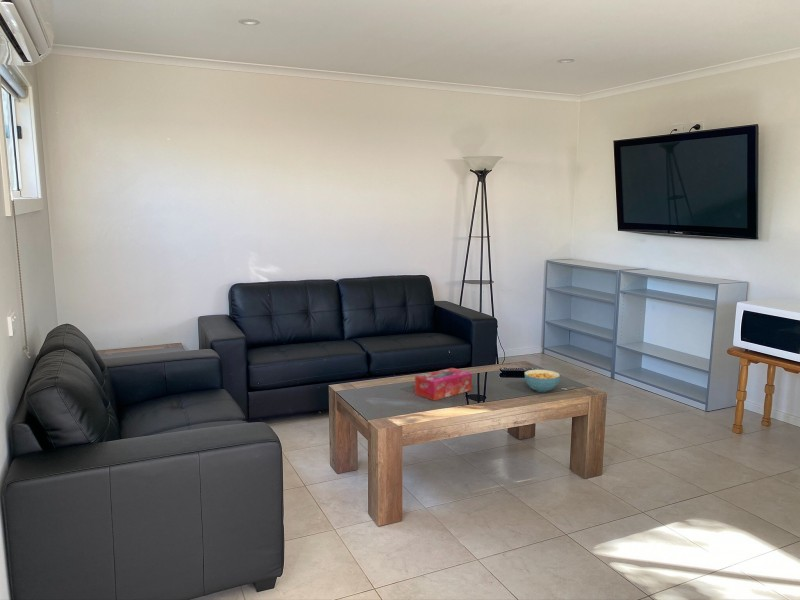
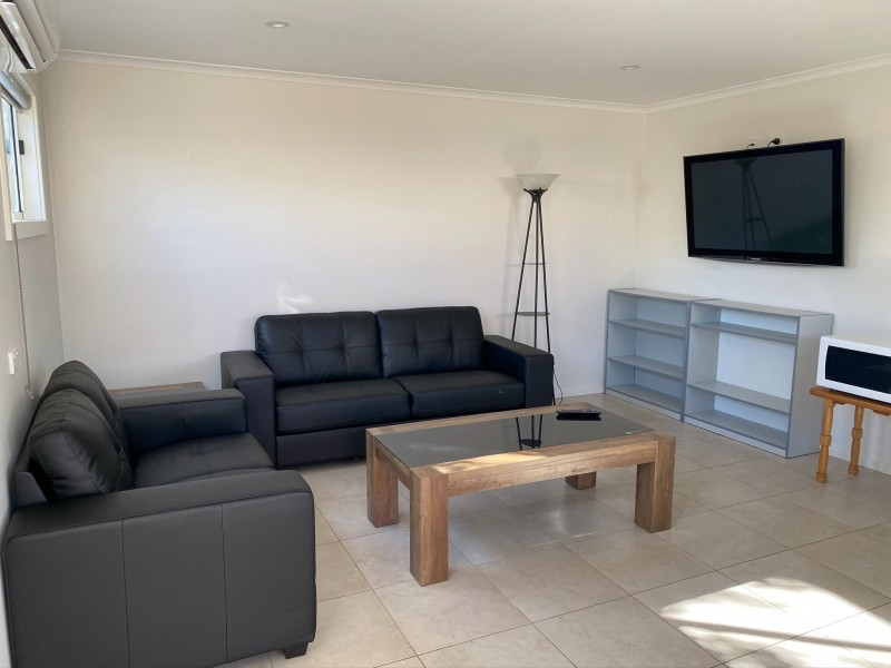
- tissue box (443, 383)
- cereal bowl (541, 382)
